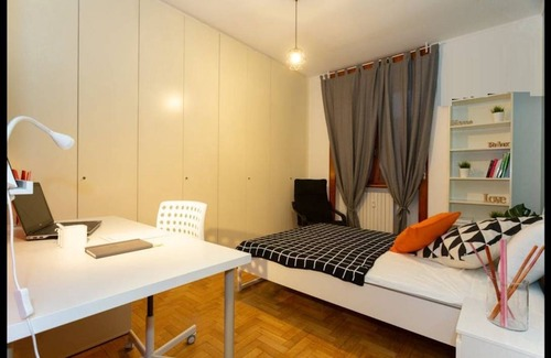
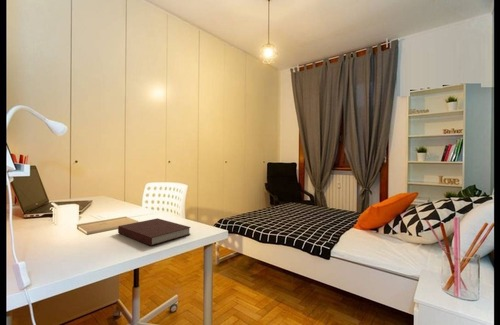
+ notebook (154, 230)
